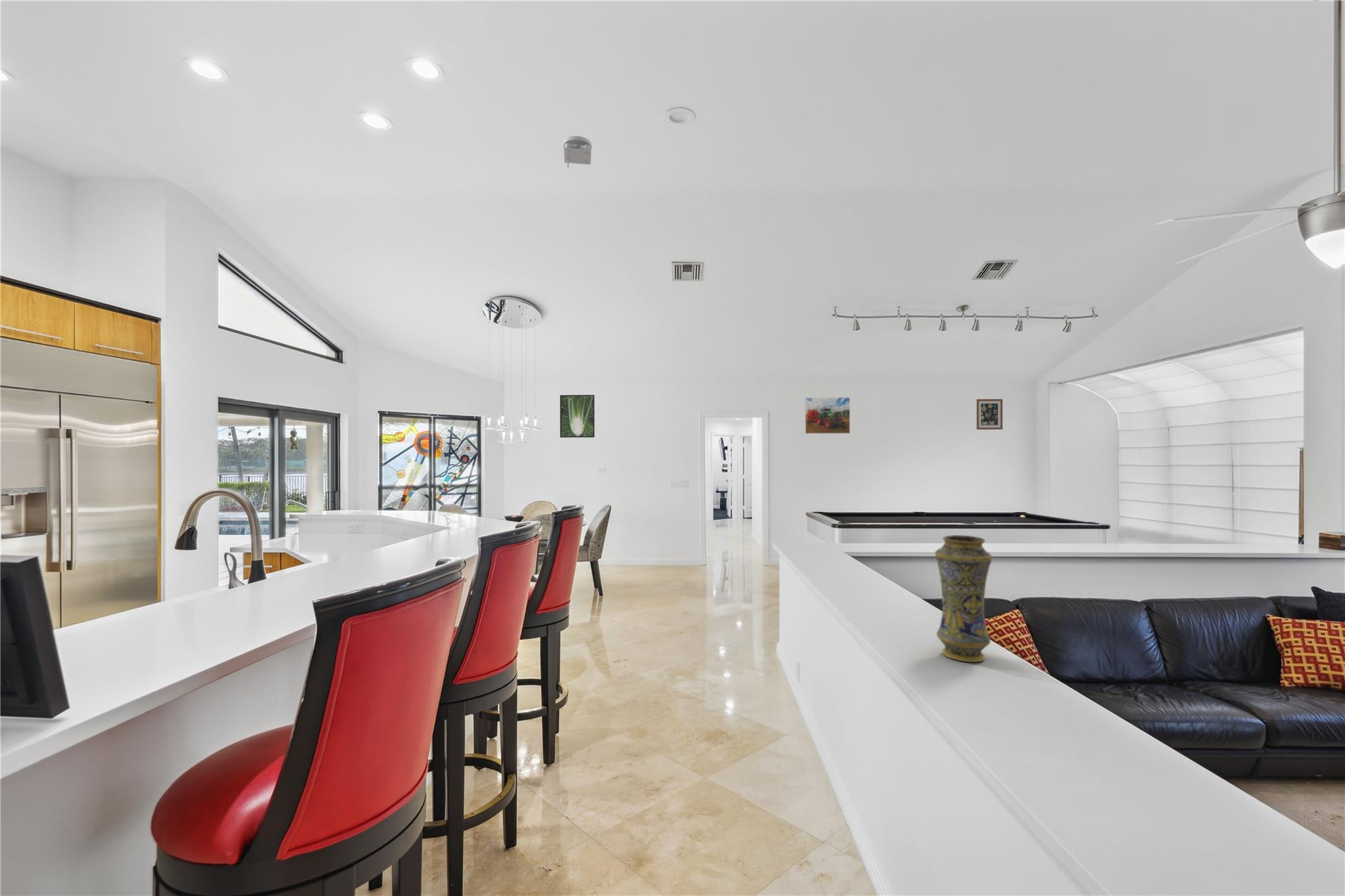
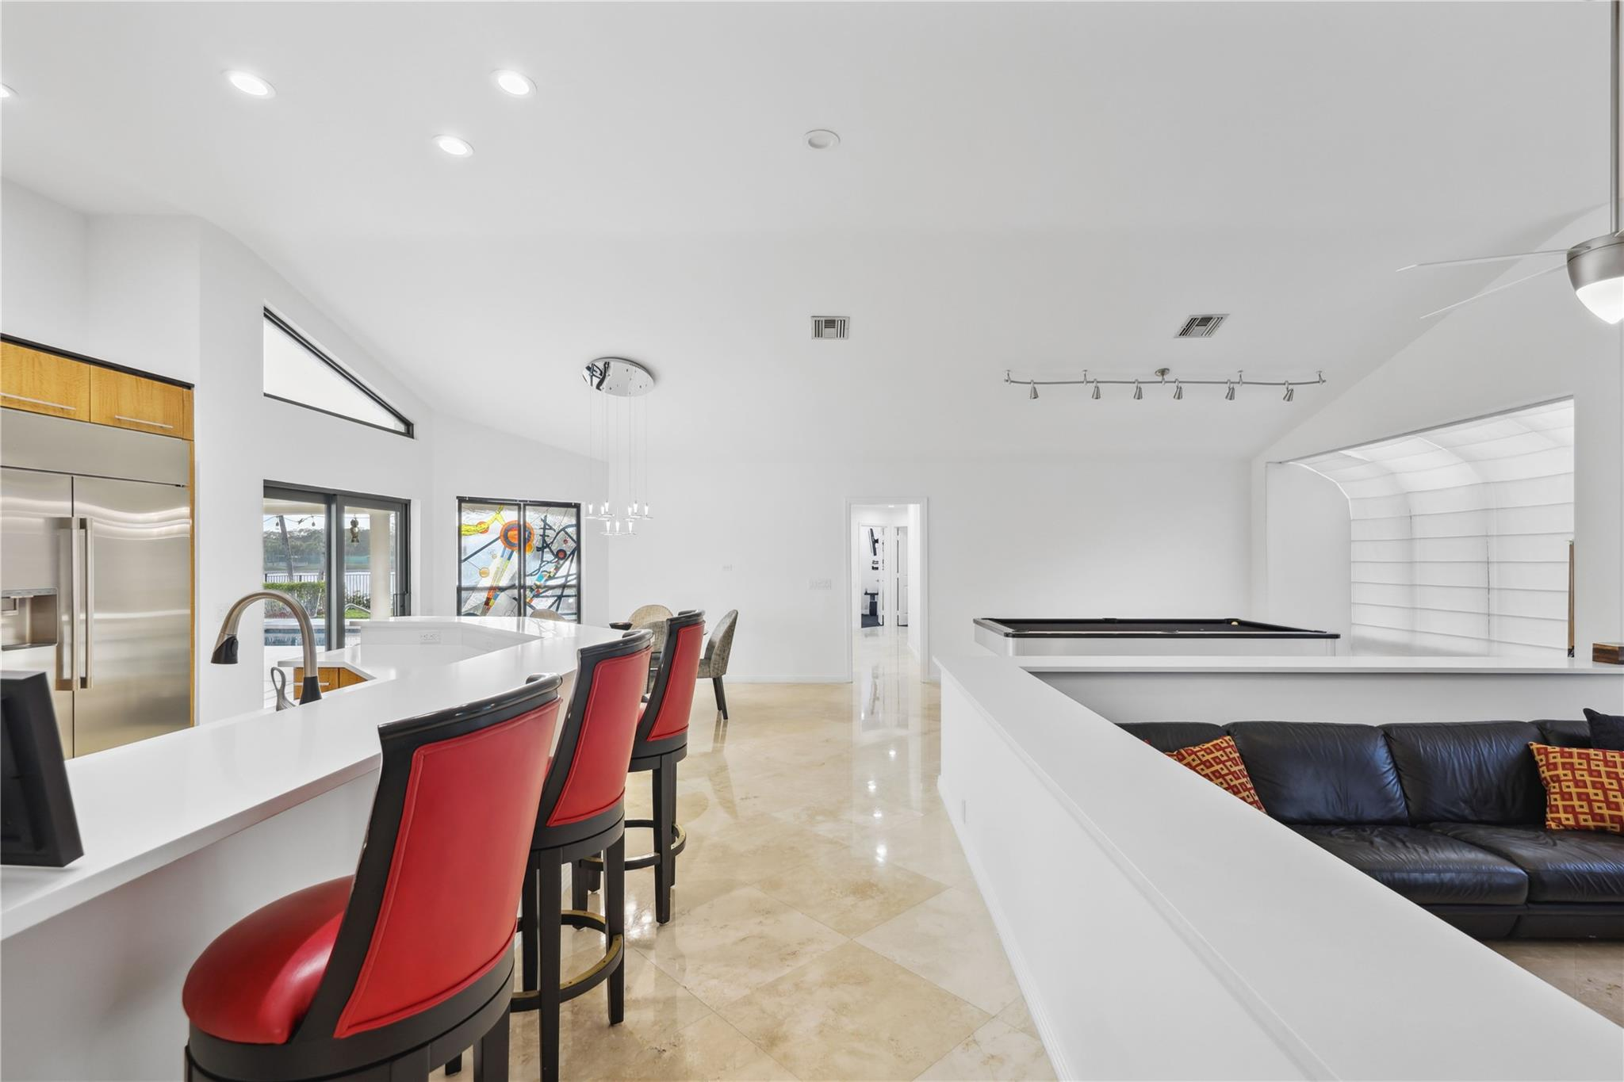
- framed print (577, 416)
- wall art (989, 414)
- smoke detector (577, 155)
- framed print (827, 416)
- vase (963, 597)
